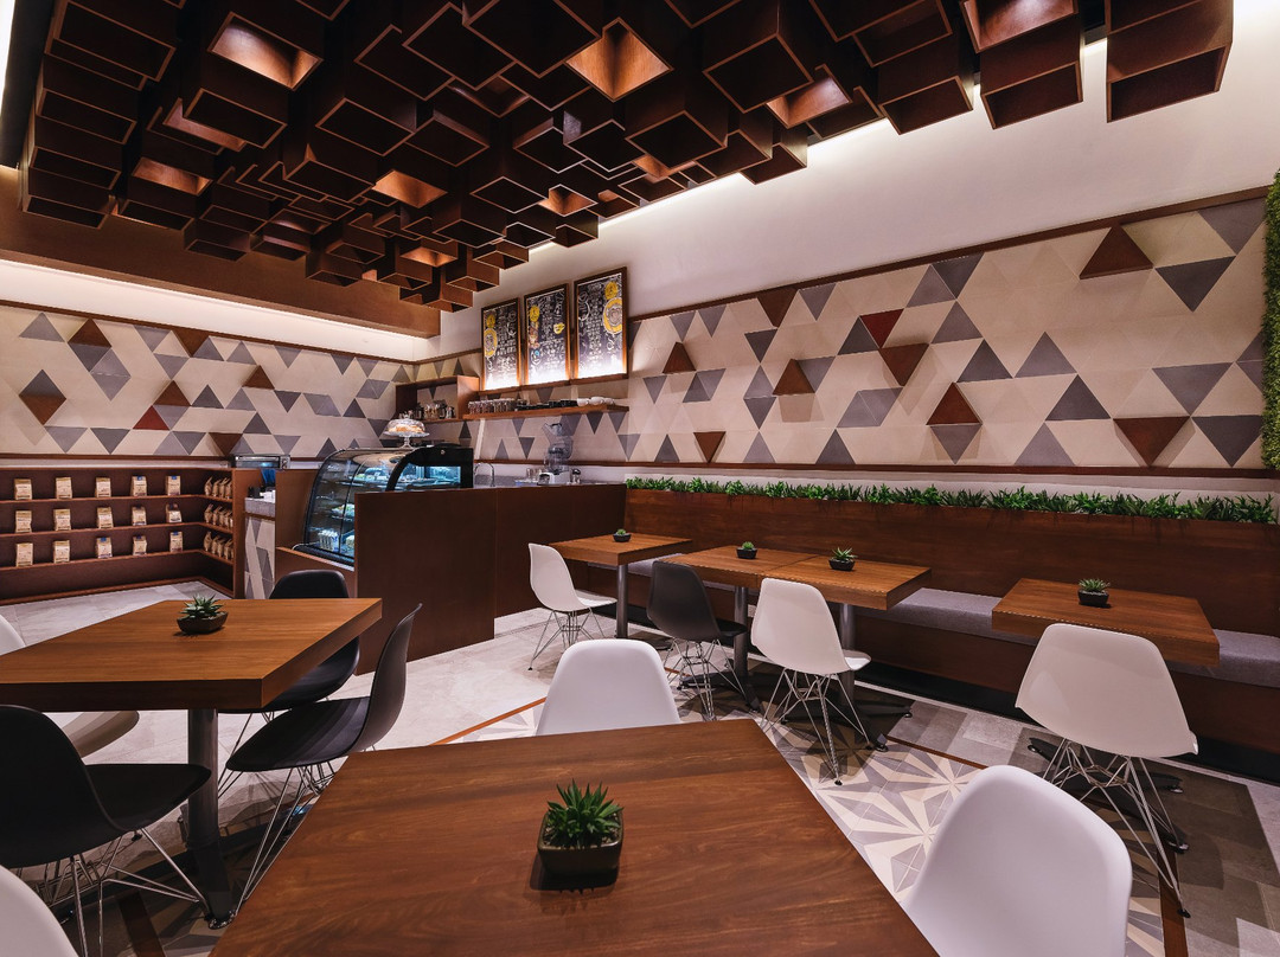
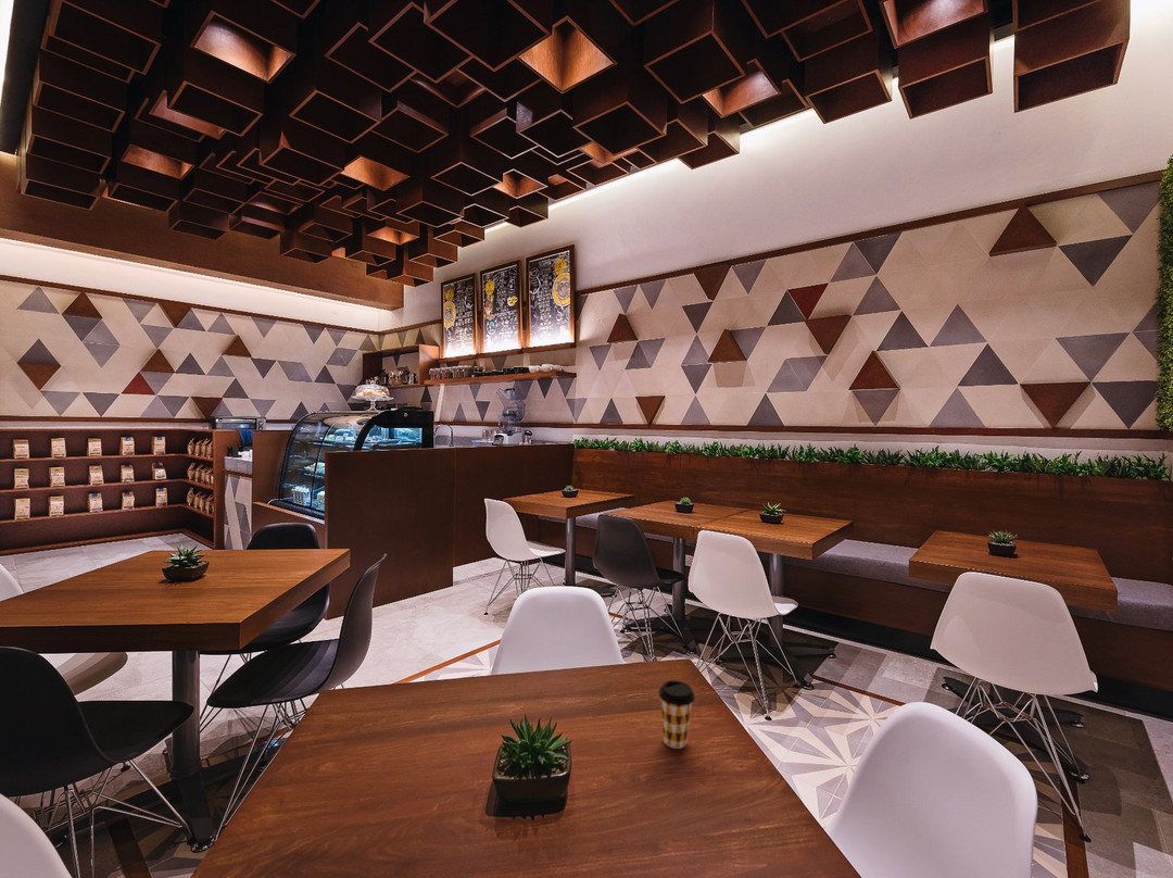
+ coffee cup (676, 714)
